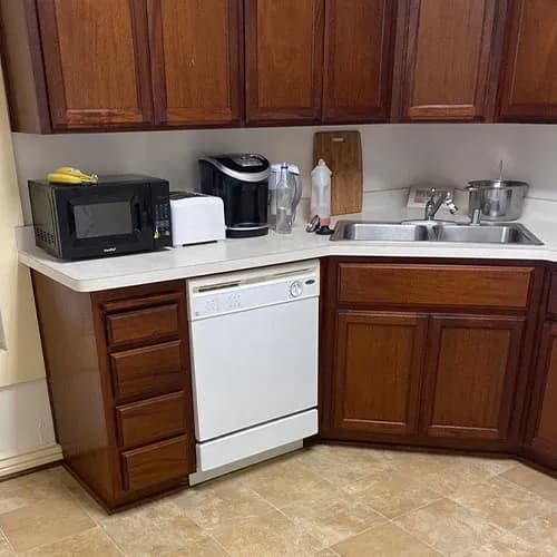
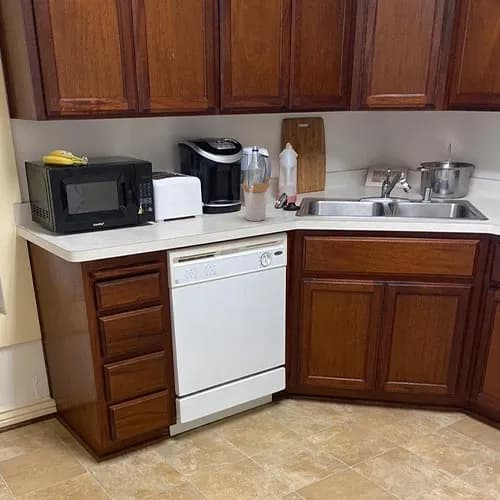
+ utensil holder (257, 199)
